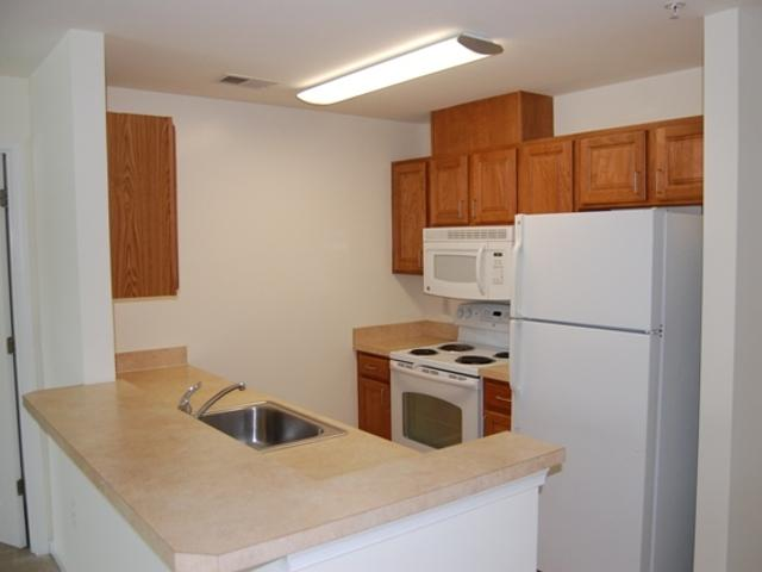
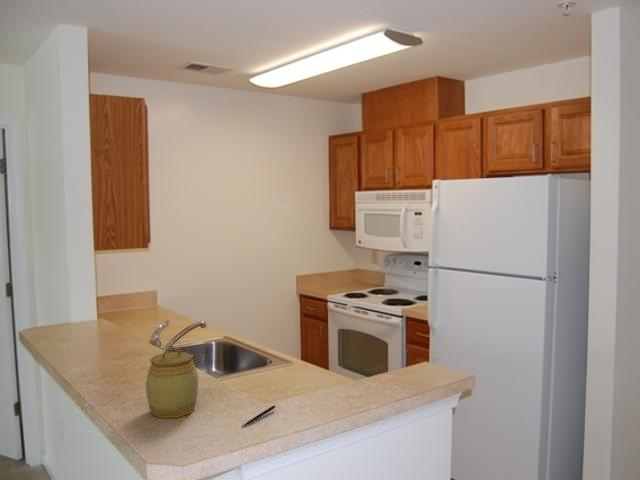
+ pen (258, 415)
+ jar (172, 378)
